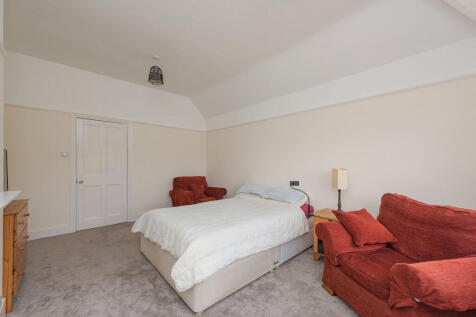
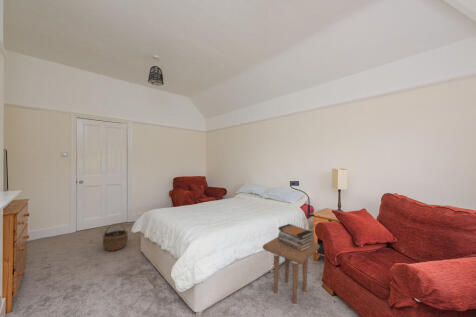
+ book stack (294, 236)
+ wicker basket (115, 235)
+ side table (292, 268)
